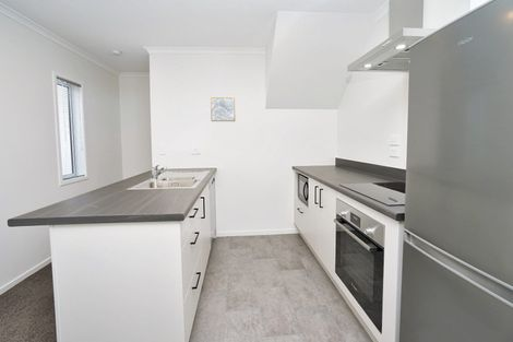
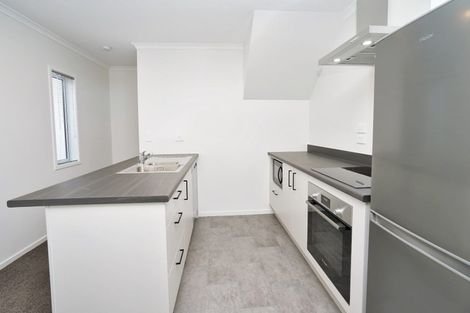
- wall art (223, 109)
